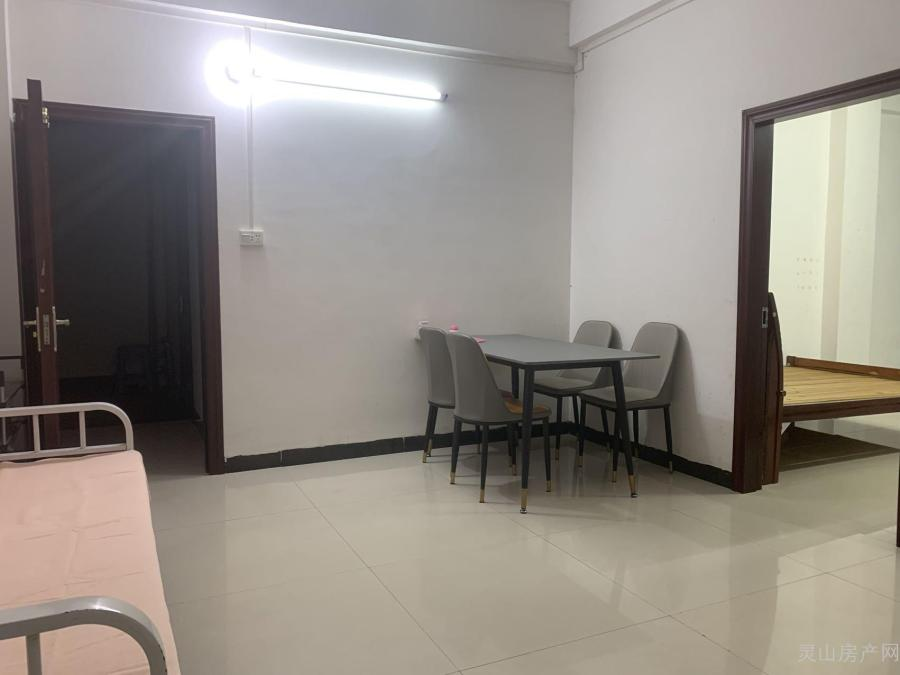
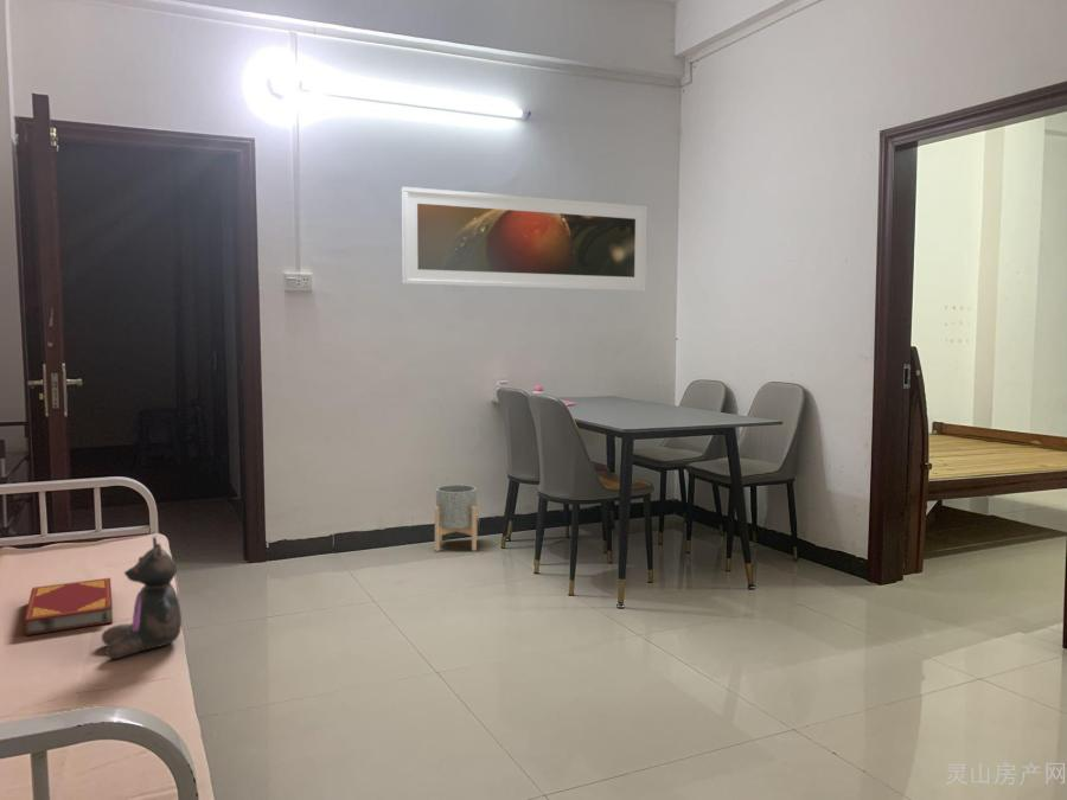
+ planter (456, 517)
+ stuffed bear (140, 594)
+ hardback book (70, 604)
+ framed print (532, 242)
